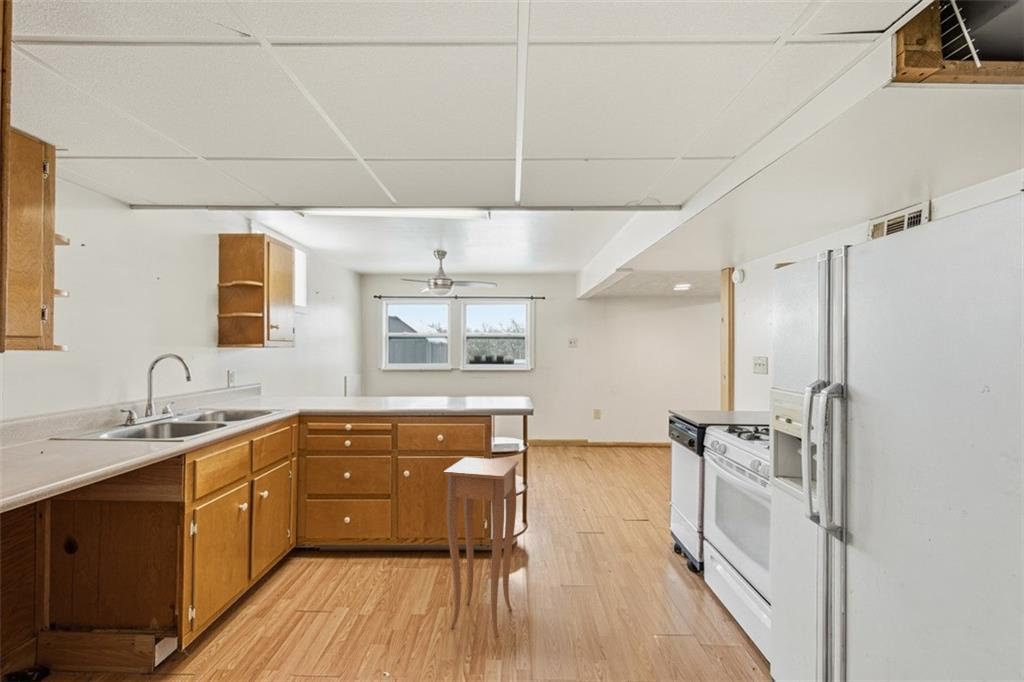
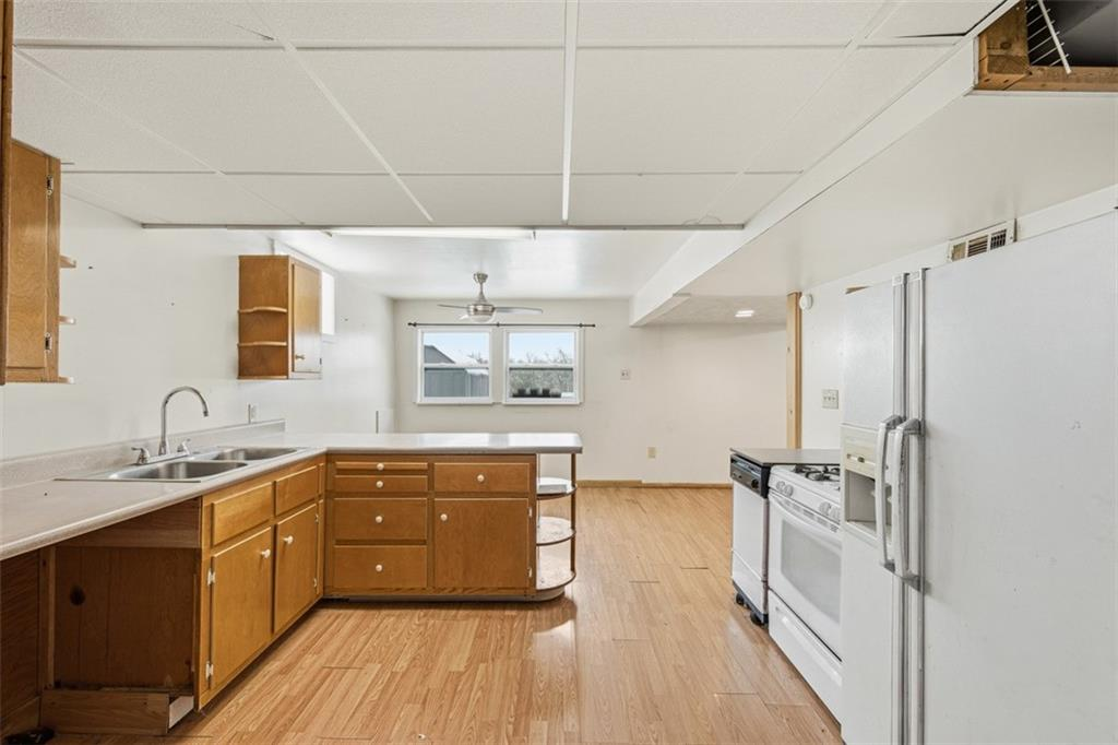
- side table (472, 542)
